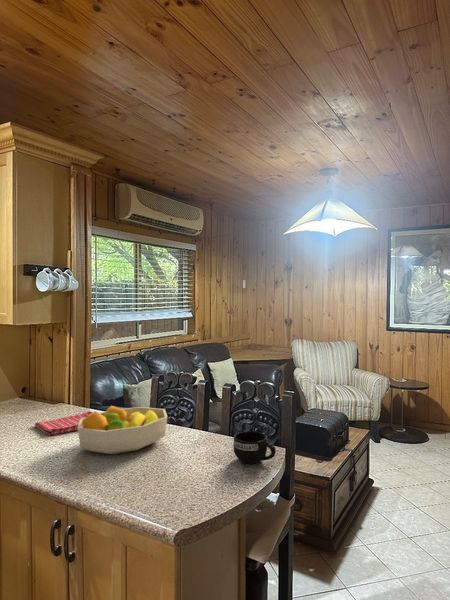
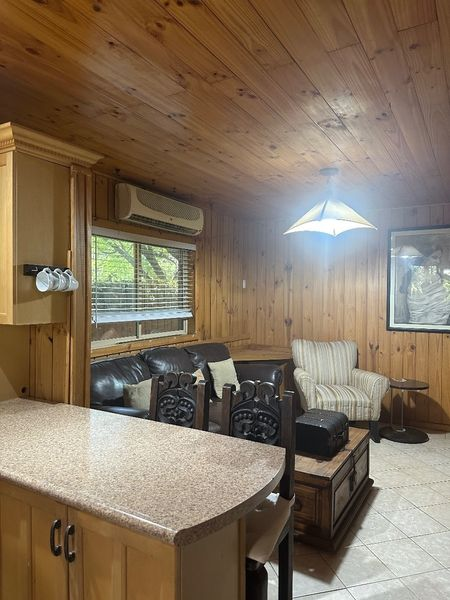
- dish towel (71, 421)
- mug (254, 449)
- fruit bowl (124, 424)
